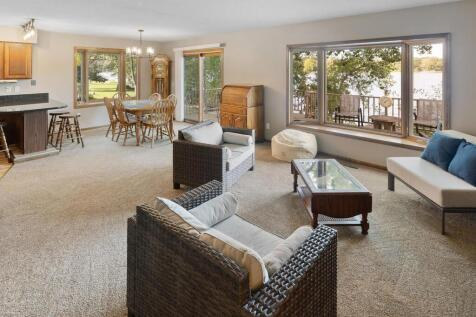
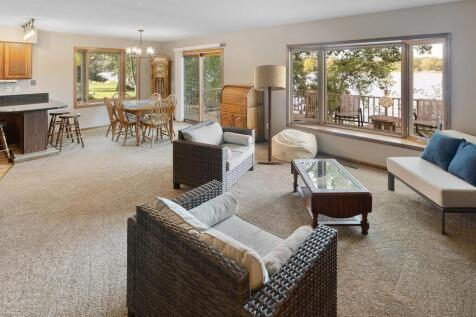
+ floor lamp (269, 116)
